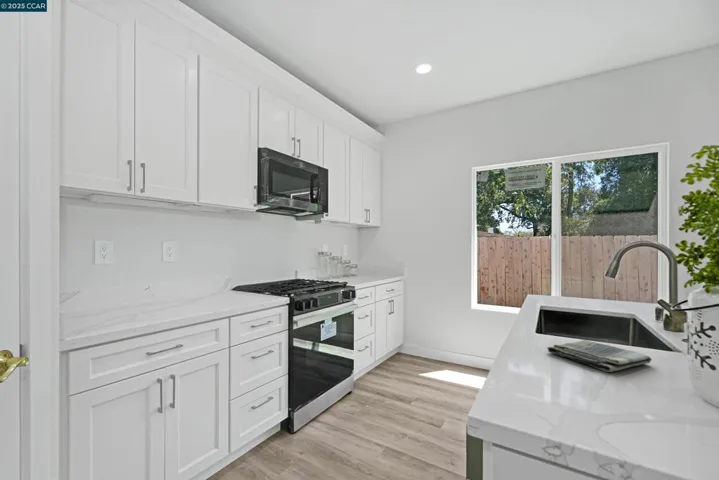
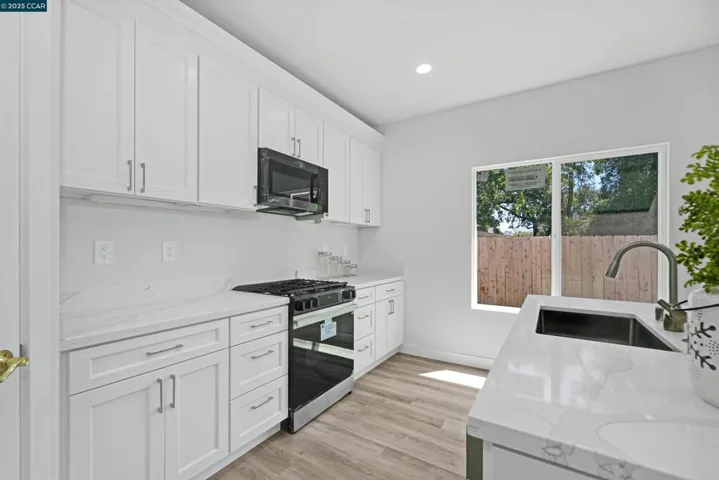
- dish towel (596, 352)
